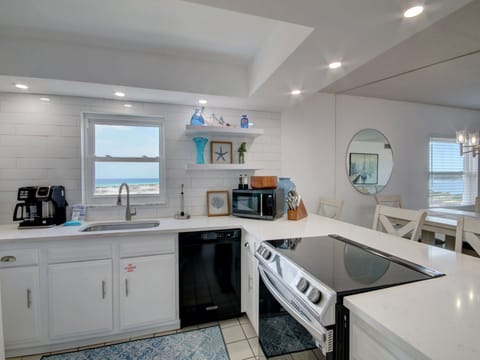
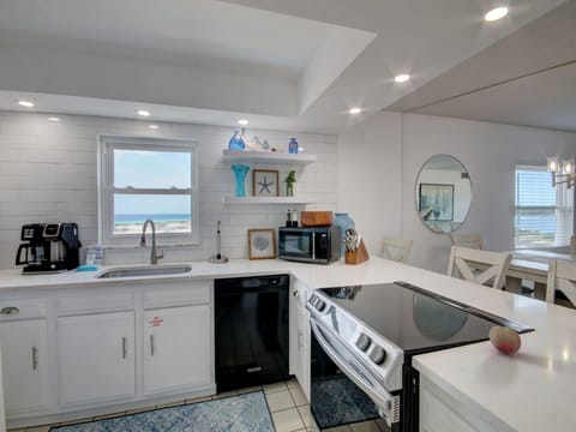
+ fruit (504, 338)
